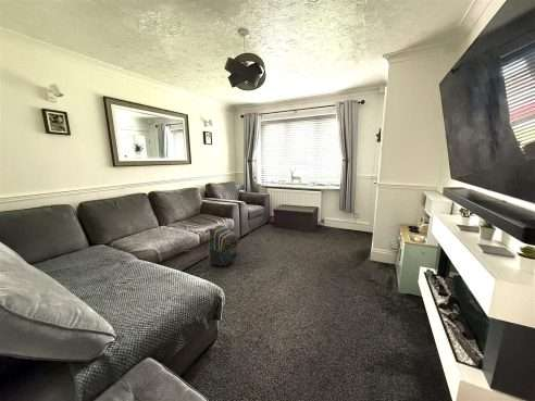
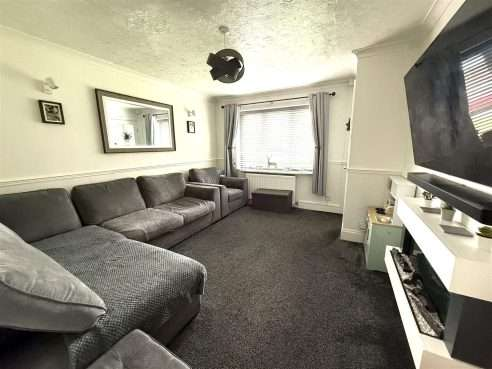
- backpack (221, 245)
